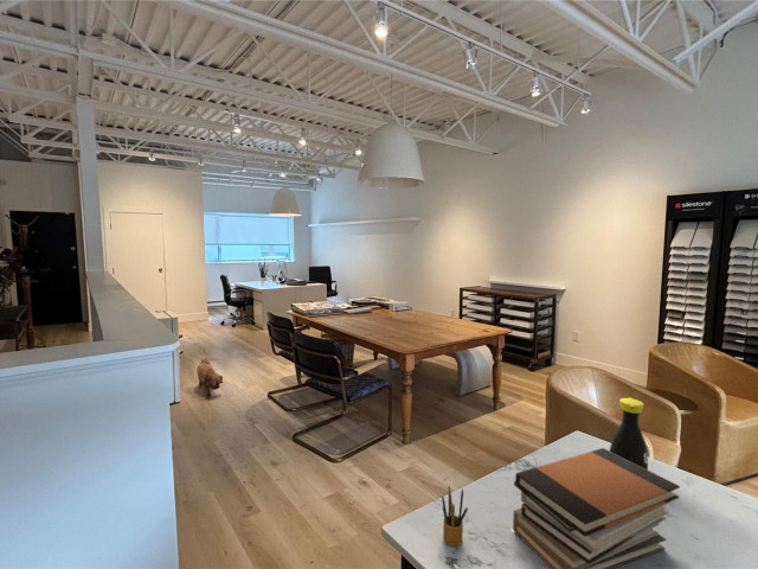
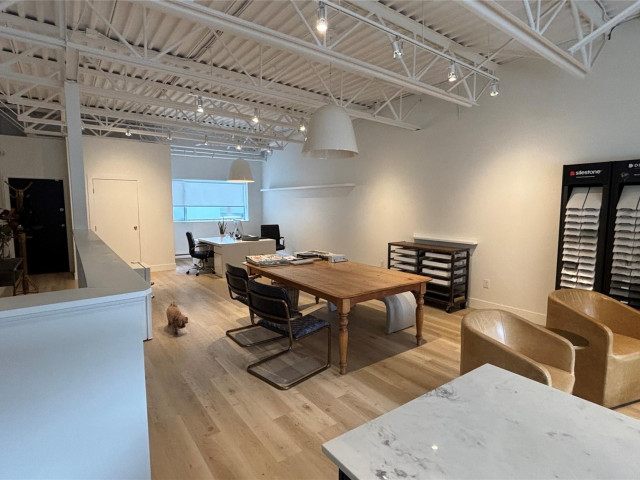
- bottle (629, 435)
- book stack (592, 509)
- pencil box (455, 517)
